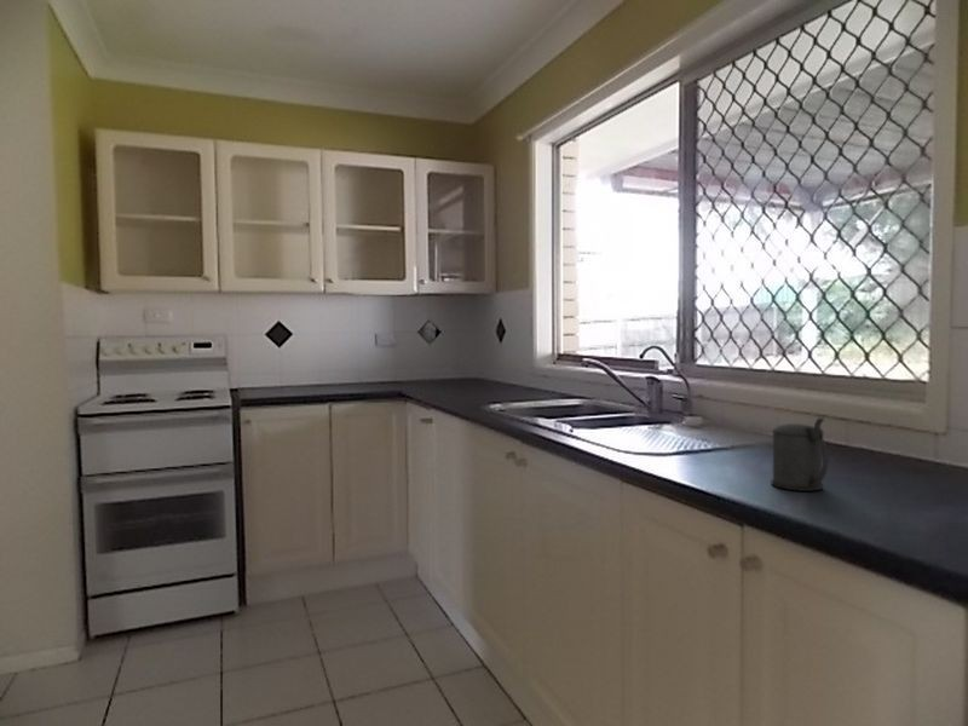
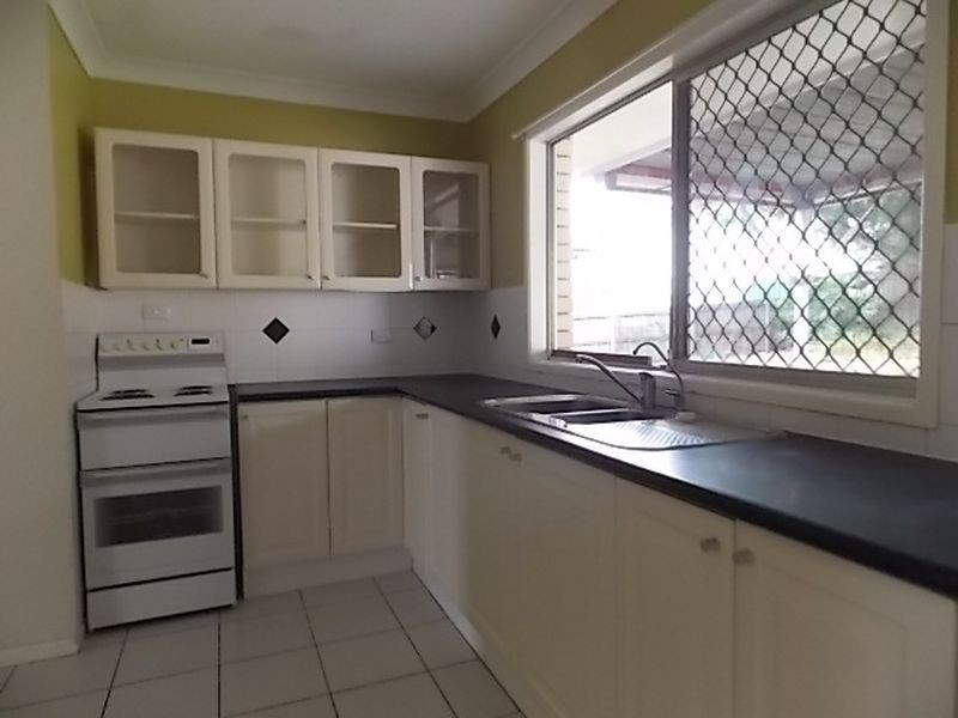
- beer stein (802, 451)
